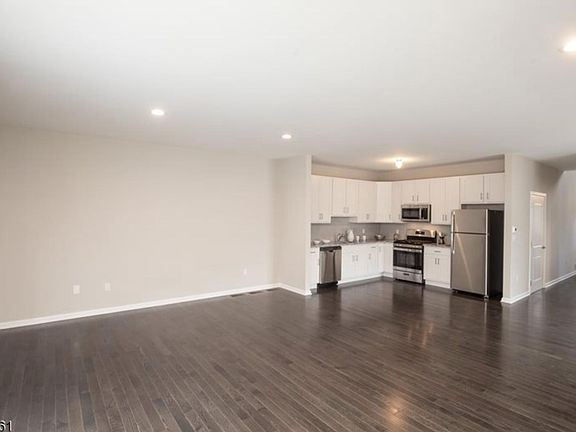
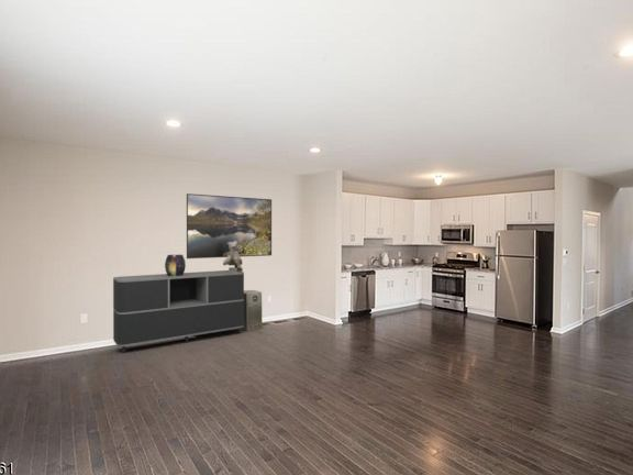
+ air purifier (249, 309)
+ decorative urn (175, 265)
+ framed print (232, 227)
+ sideboard (182, 307)
+ torso sculpture (233, 256)
